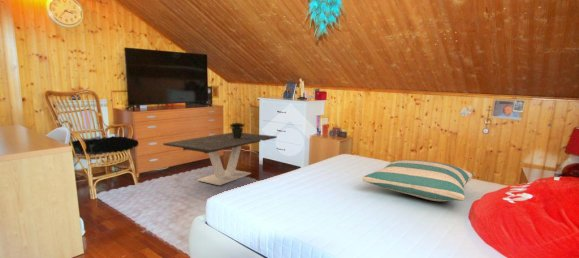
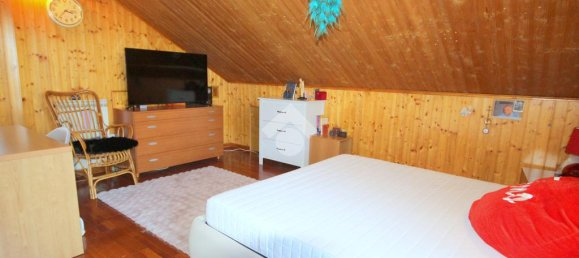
- pillow (420, 178)
- coffee table (229, 158)
- potted plant (236, 123)
